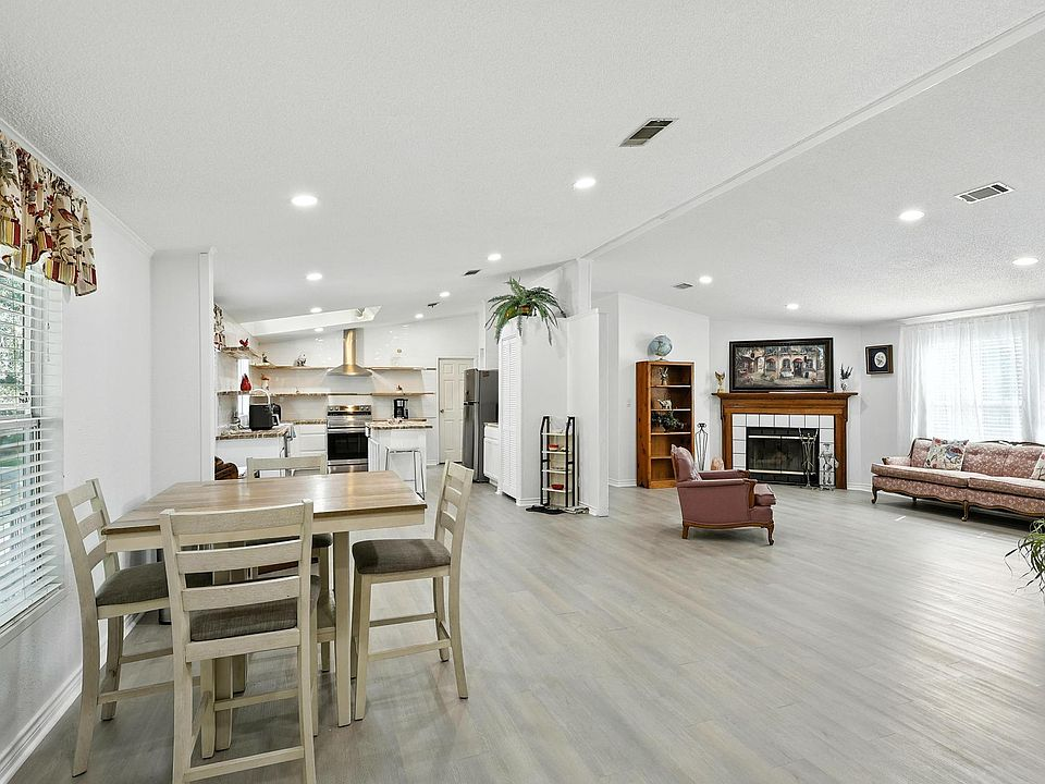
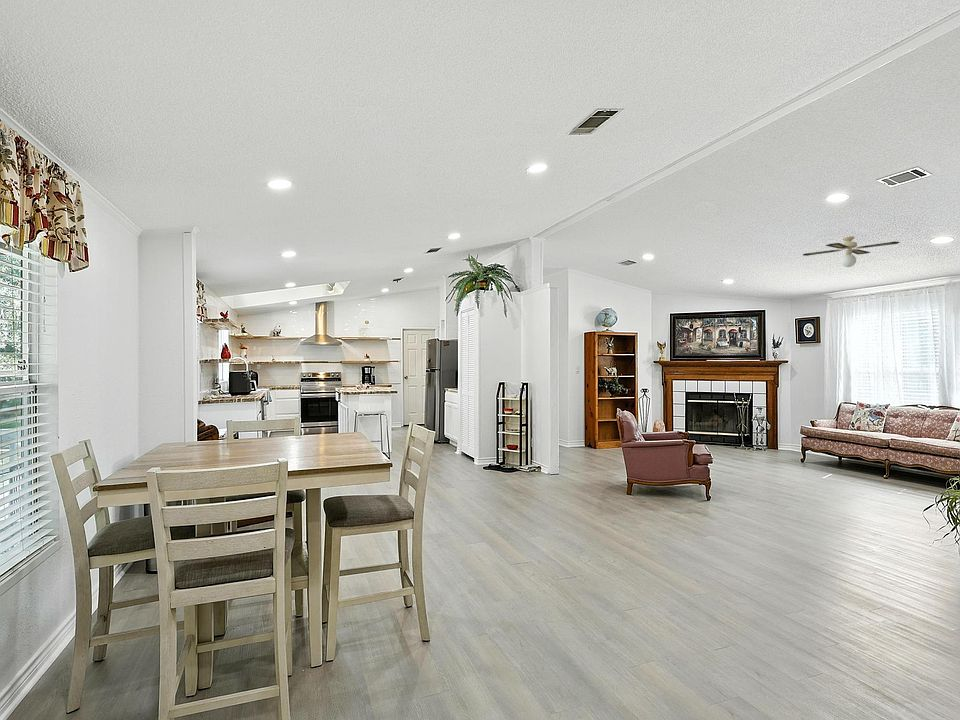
+ ceiling fan (848, 252)
